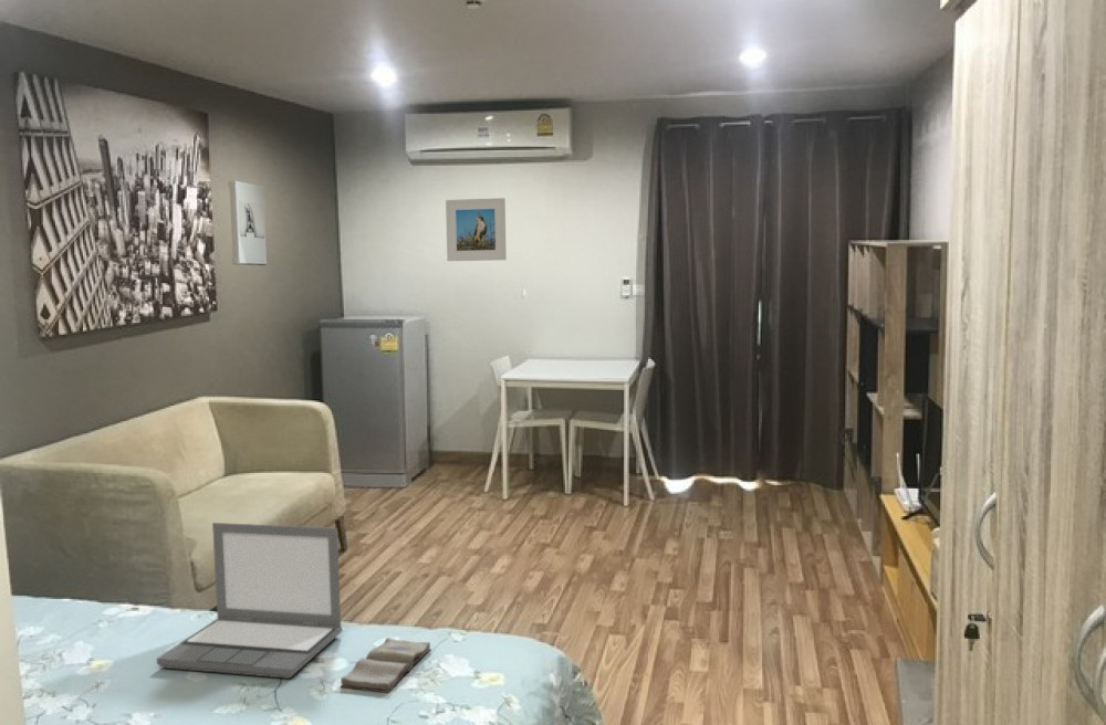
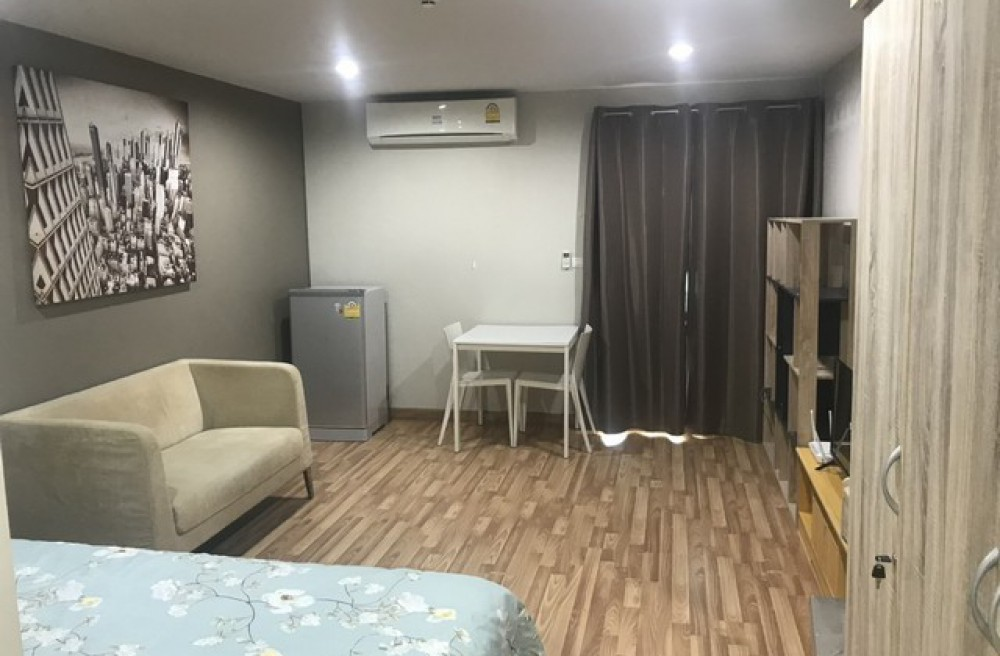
- wall sculpture (248, 223)
- laptop (251, 596)
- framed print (476, 230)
- diary (387, 662)
